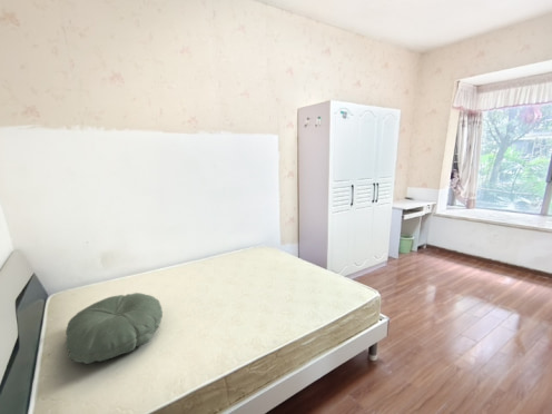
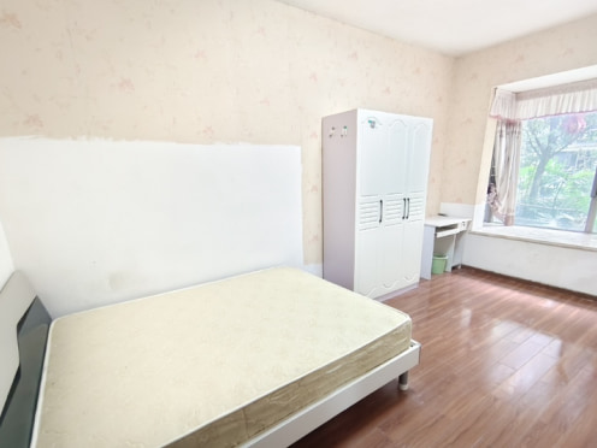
- pillow (117, 322)
